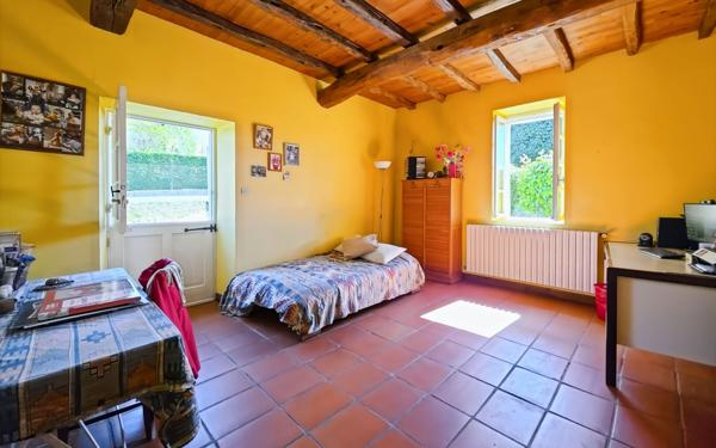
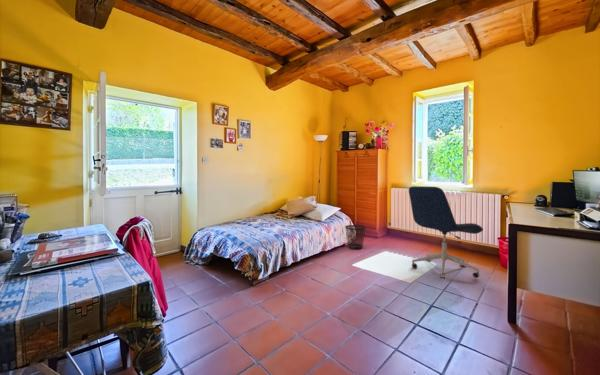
+ wastebasket (355, 236)
+ office chair (443, 228)
